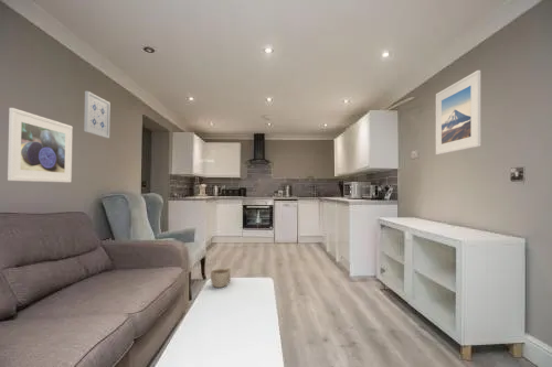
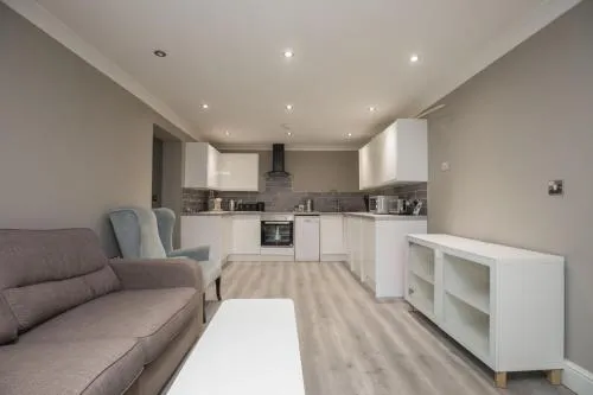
- wall art (97, 116)
- cup (222, 277)
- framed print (44, 149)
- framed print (455, 117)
